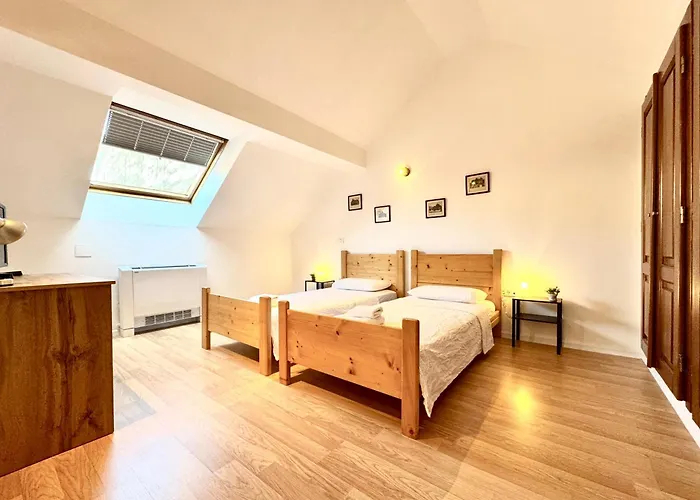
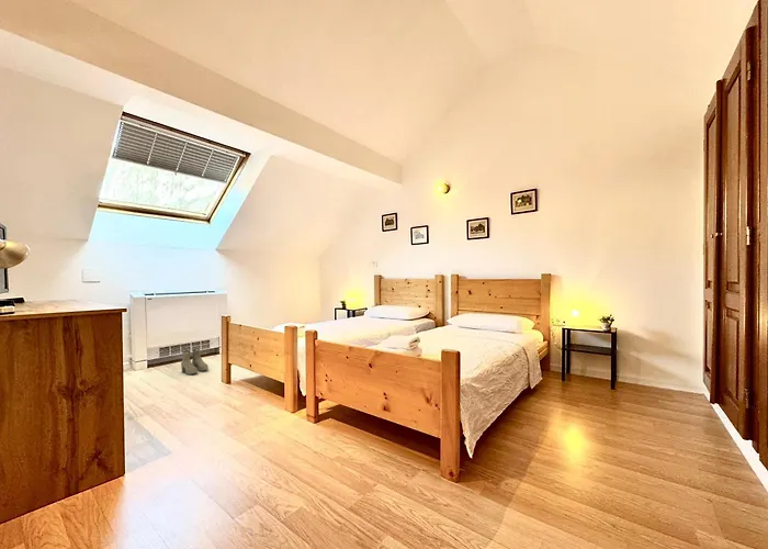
+ boots (194, 360)
